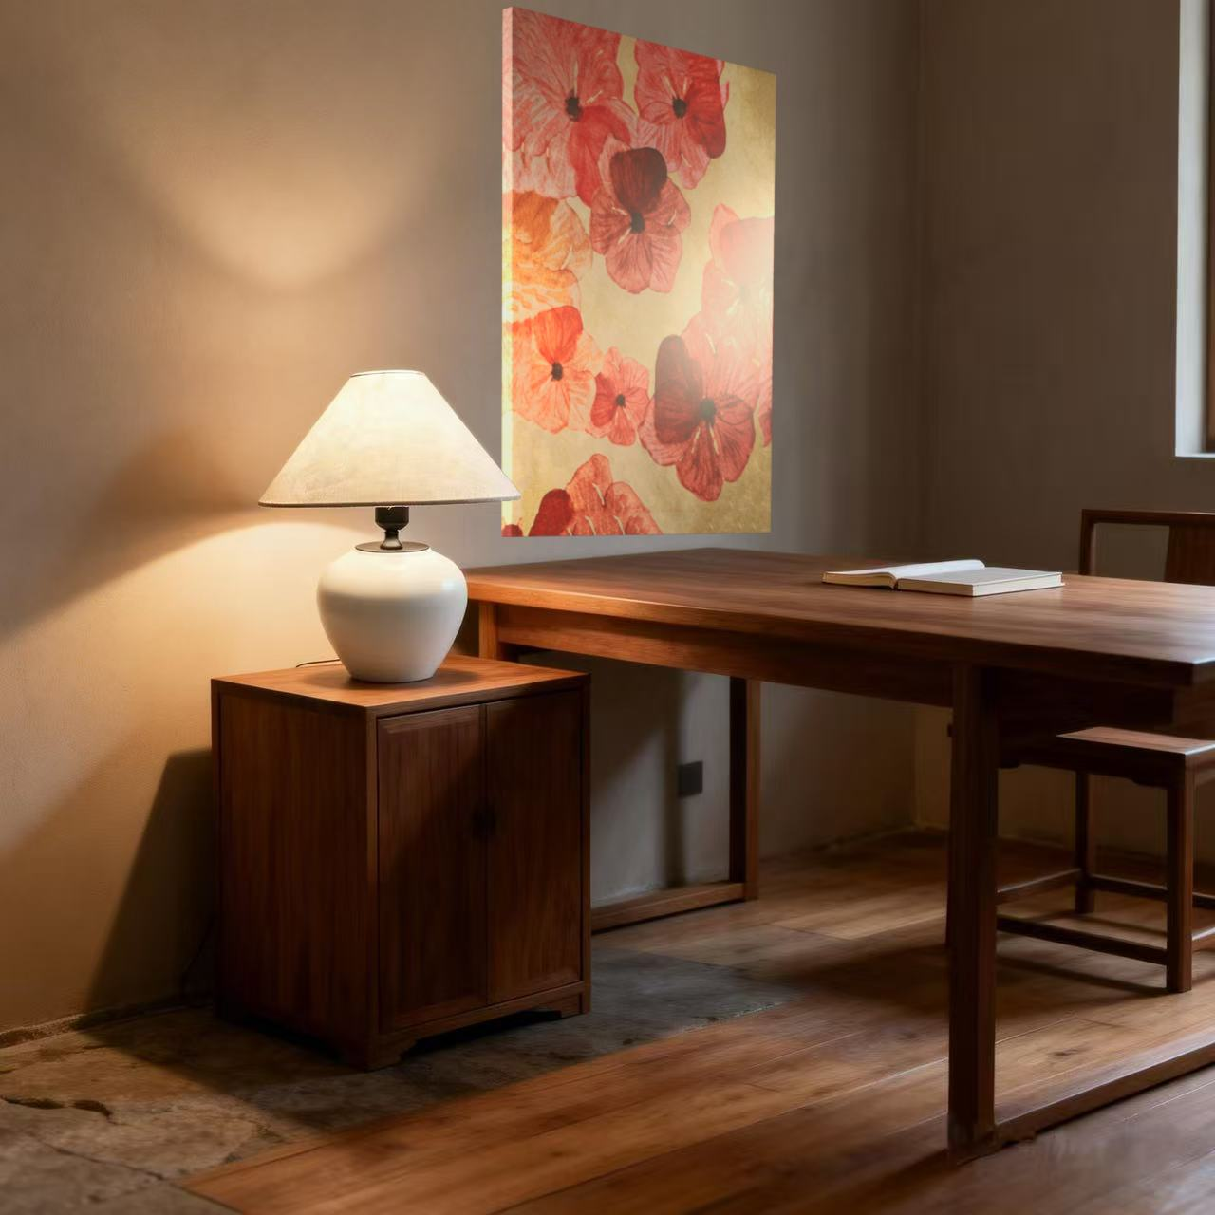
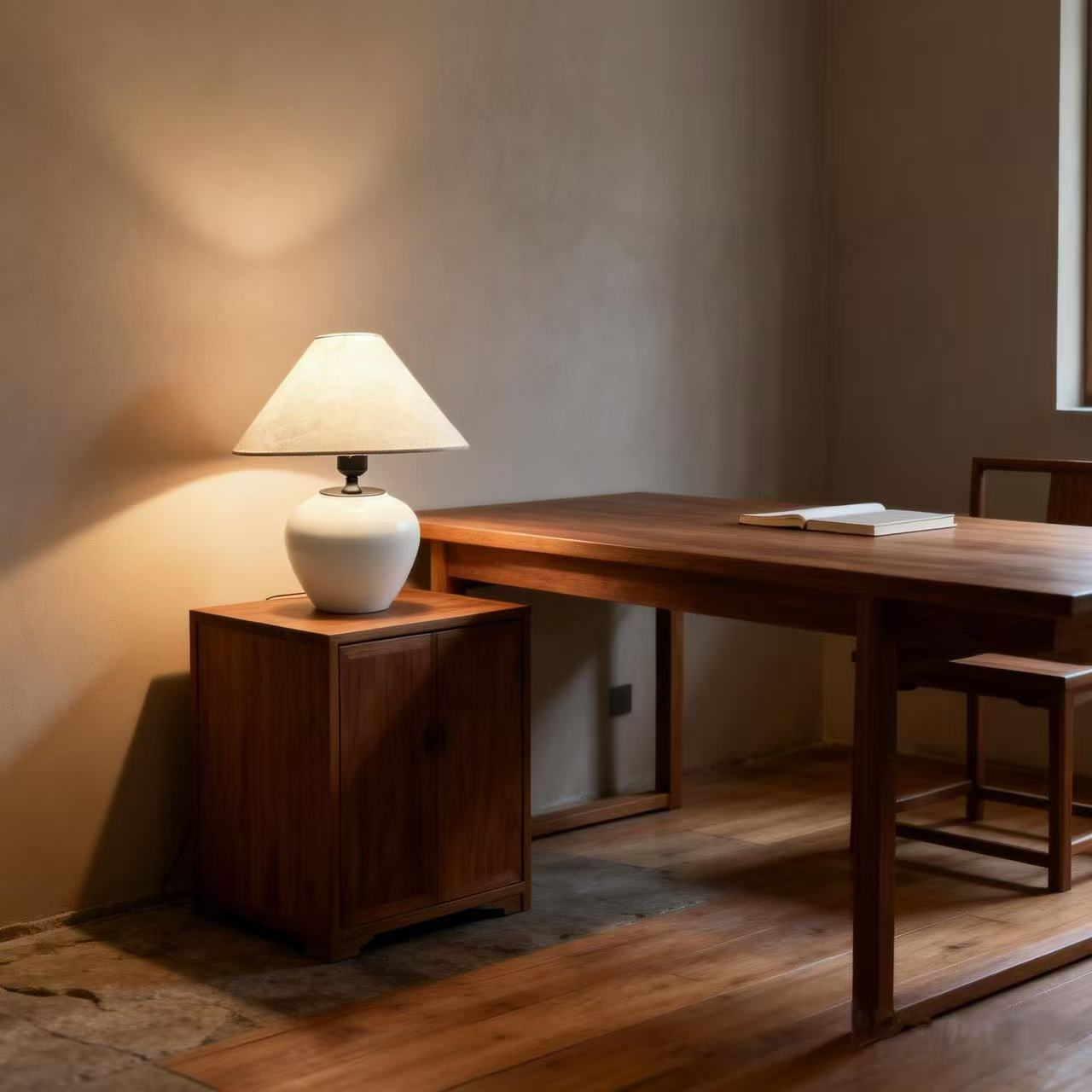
- wall art (646, 292)
